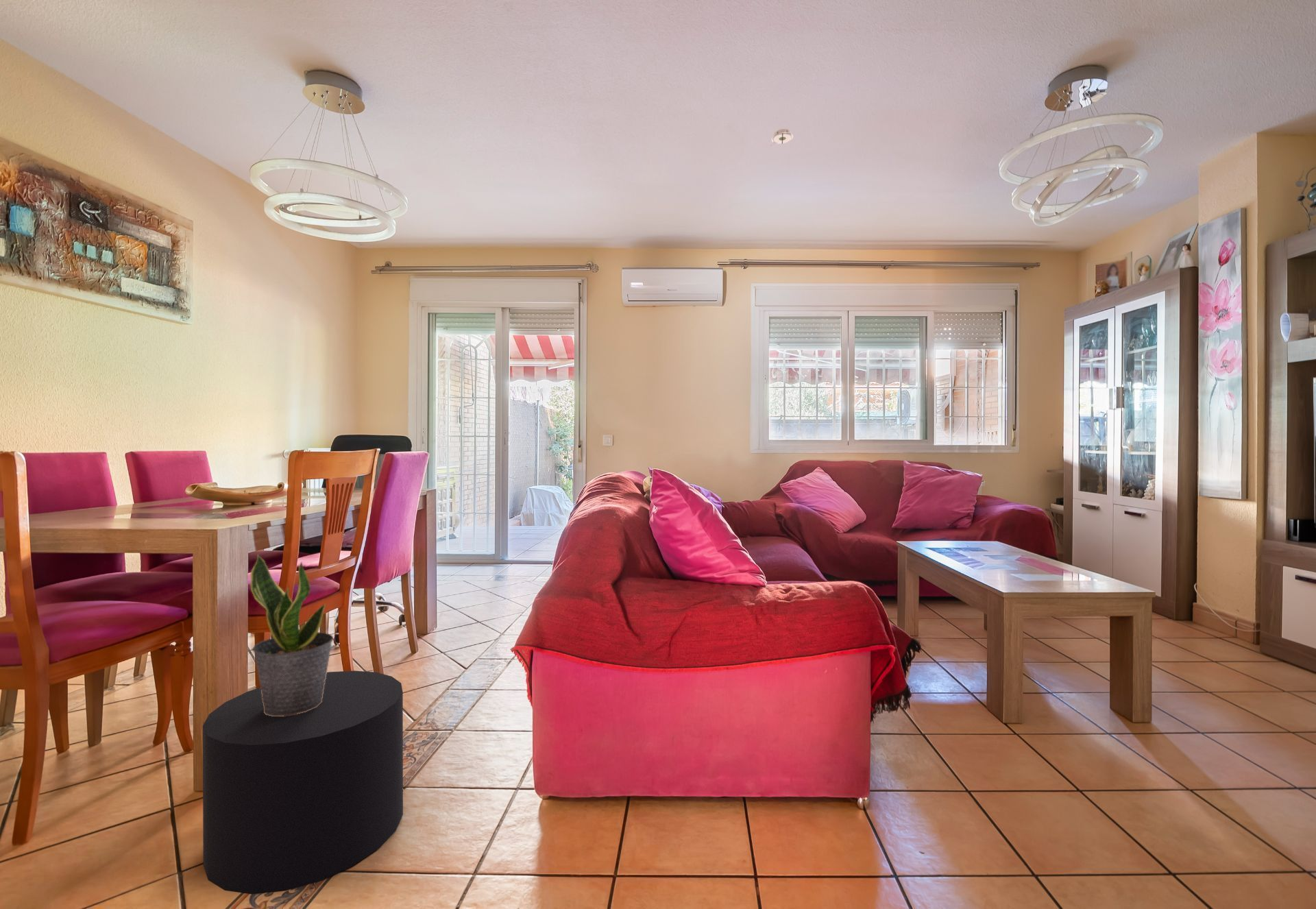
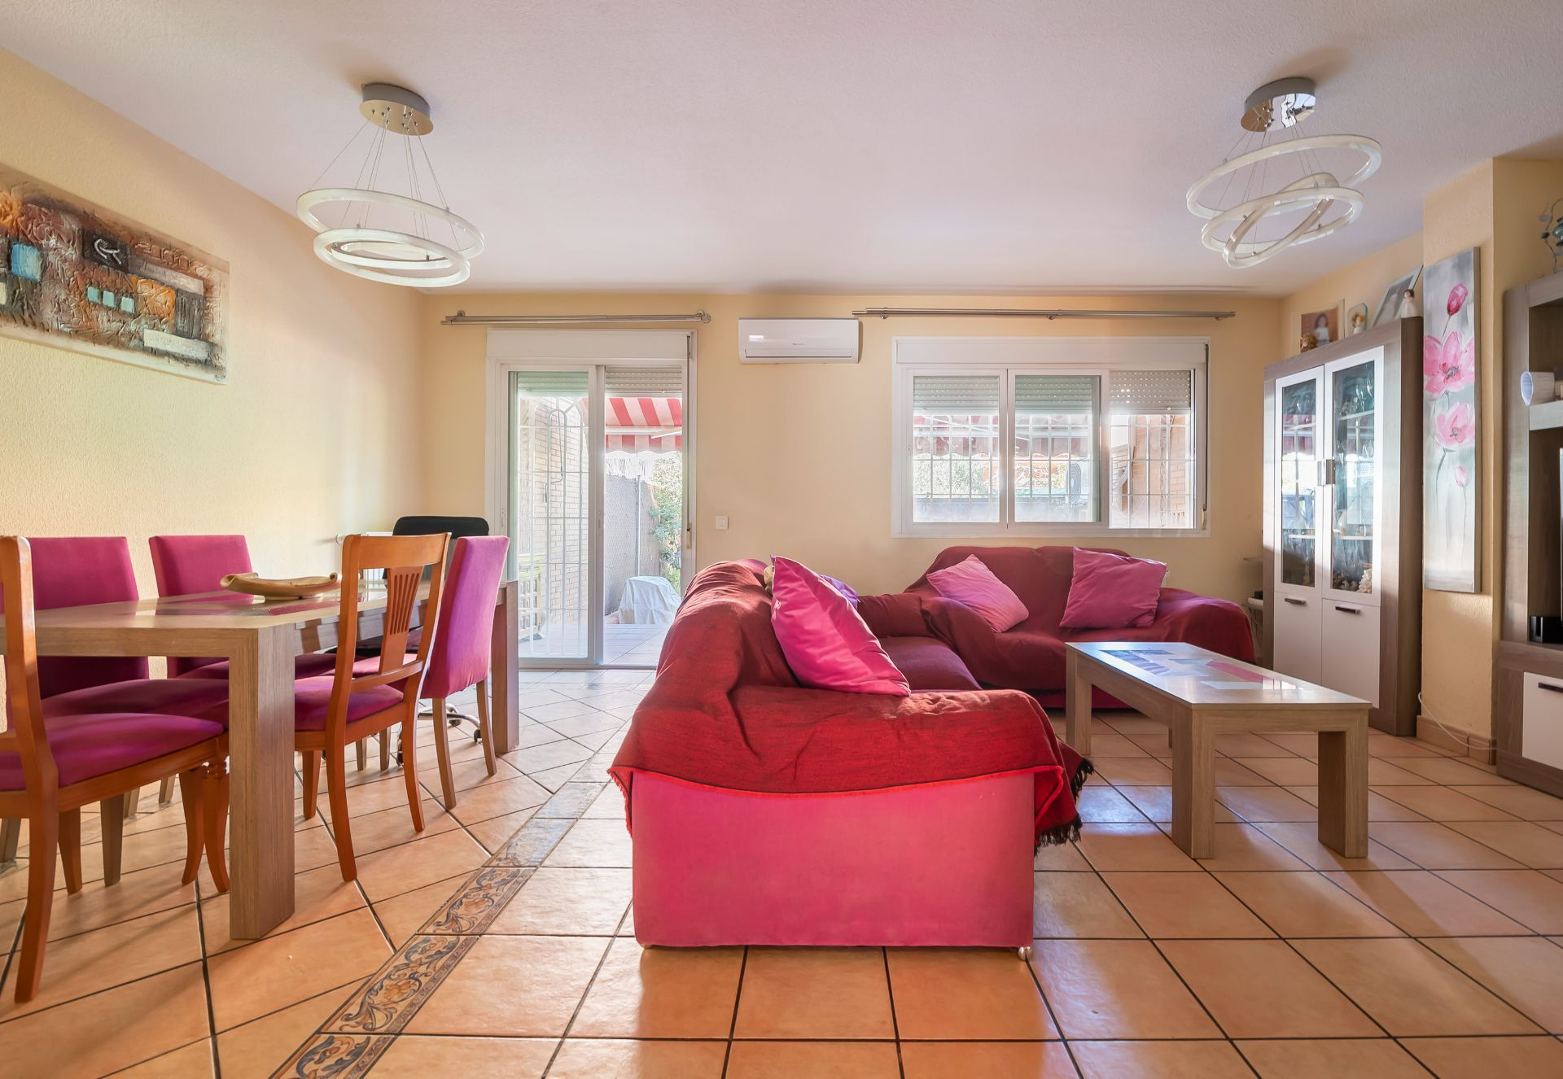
- smoke detector (781, 136)
- stool (310, 766)
- potted plant (294, 627)
